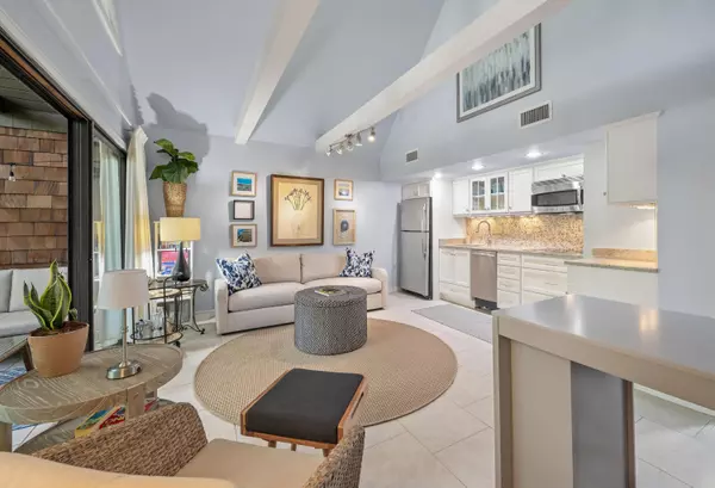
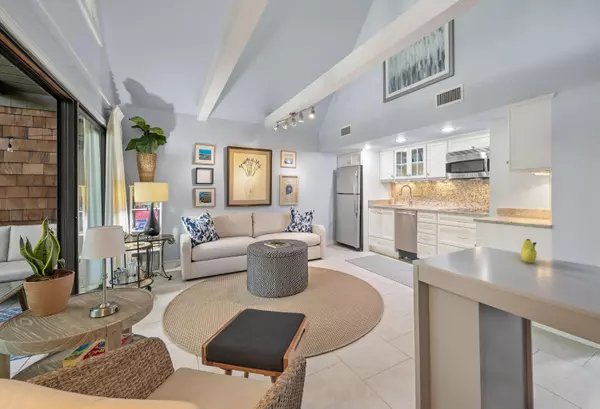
+ fruit (528, 250)
